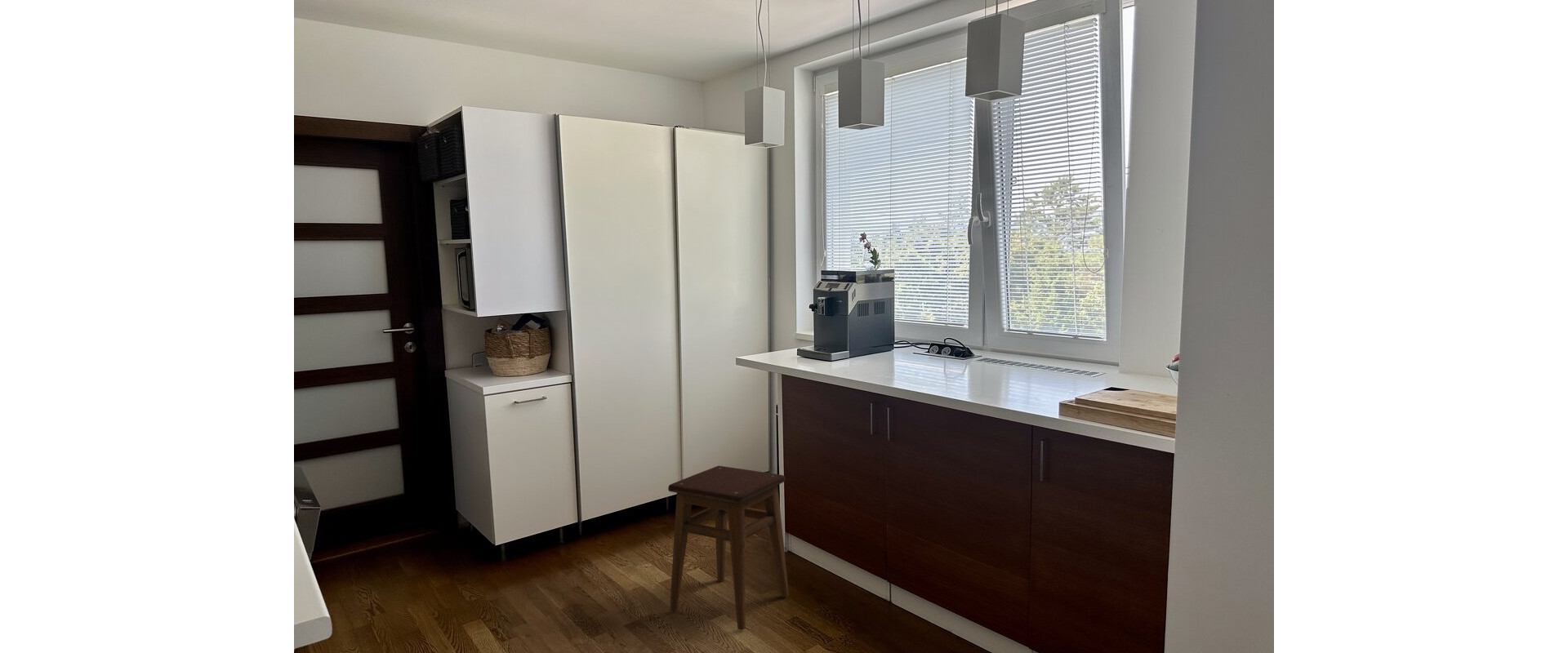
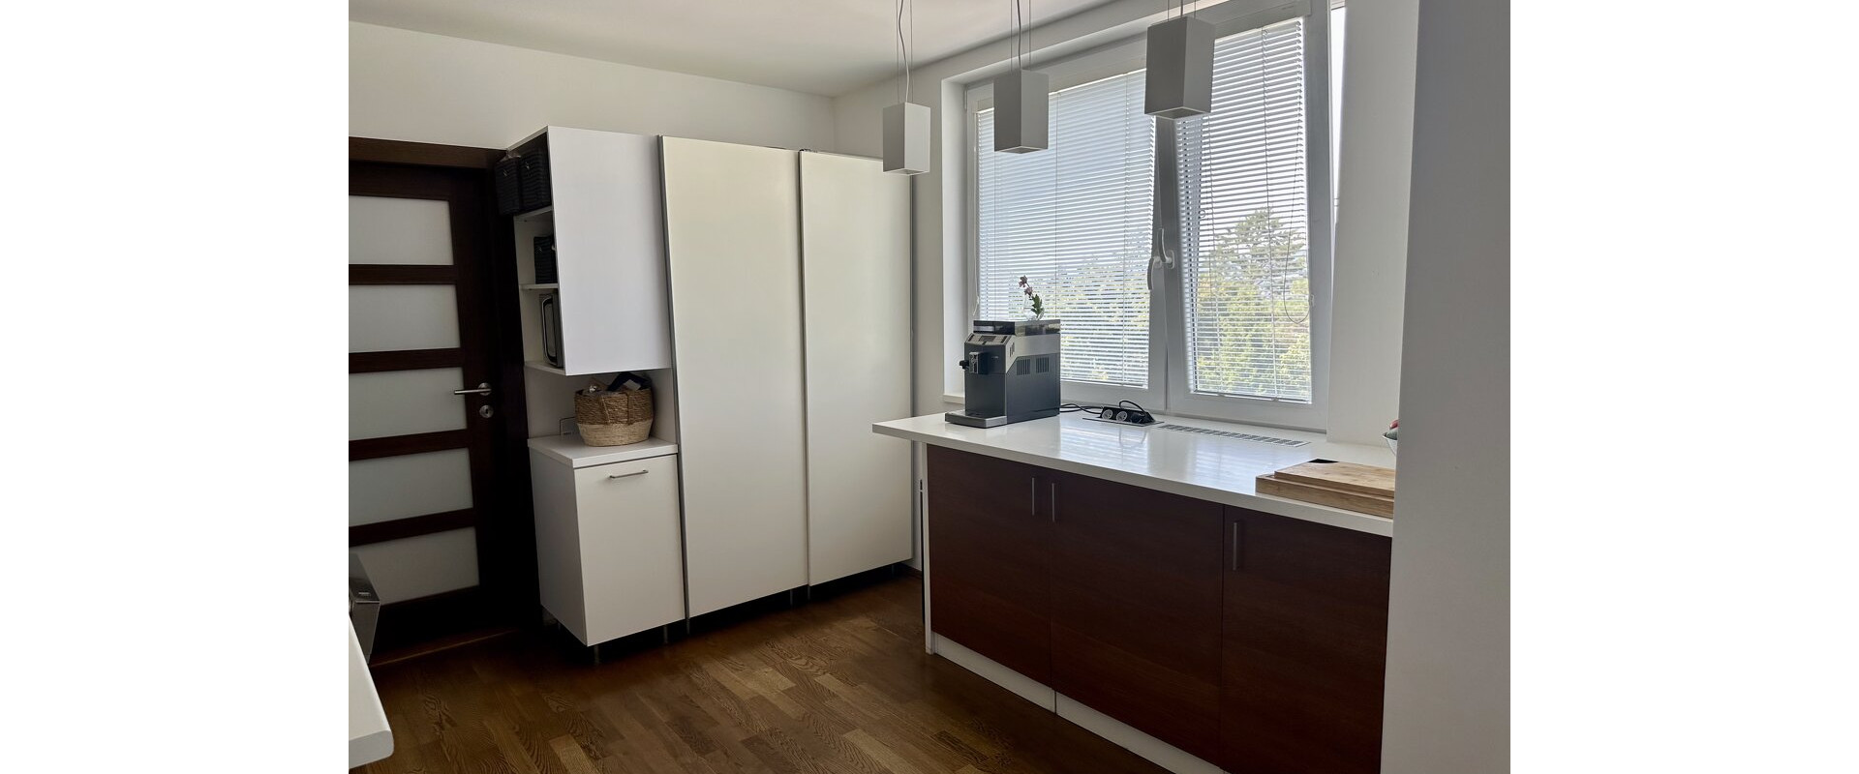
- stool (728, 540)
